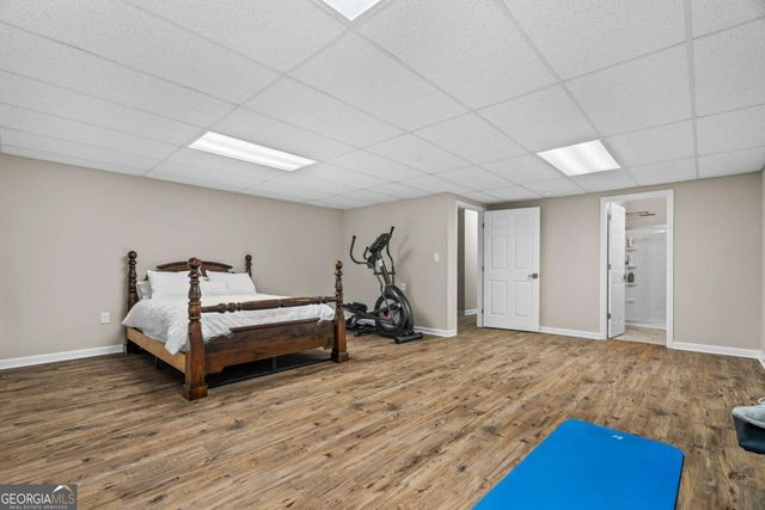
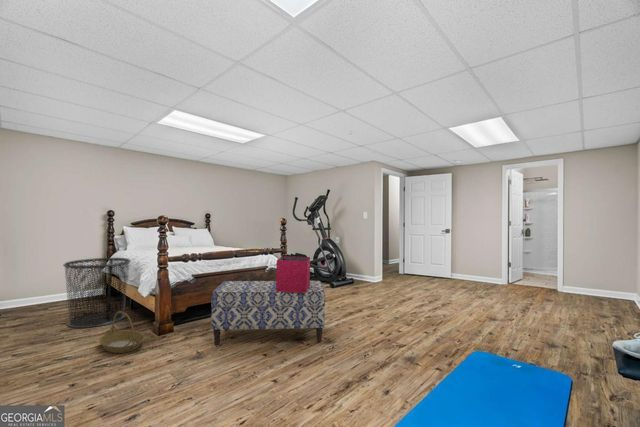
+ storage bin (294, 273)
+ bench (270, 310)
+ basket (123, 330)
+ waste bin (98, 291)
